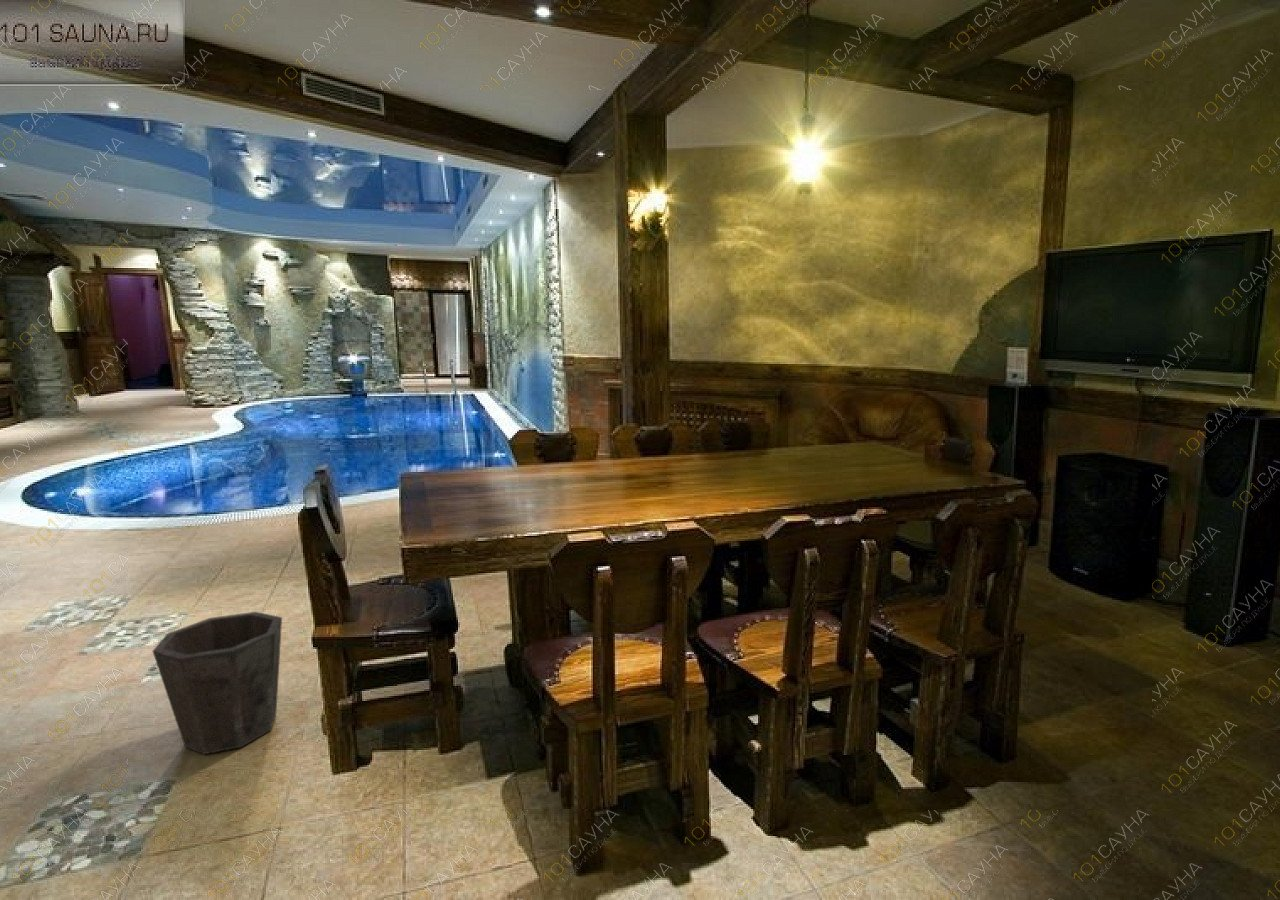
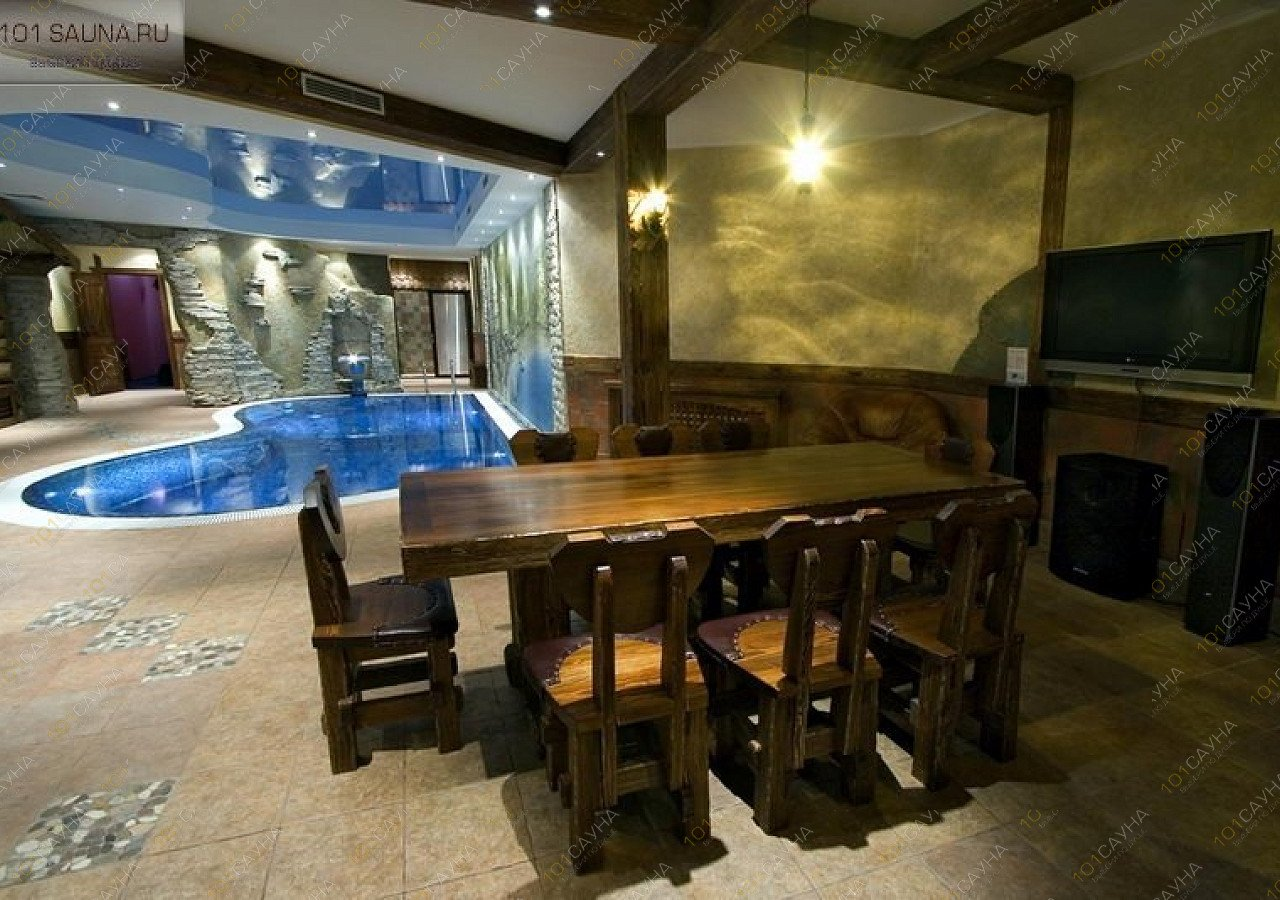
- waste bin (226, 682)
